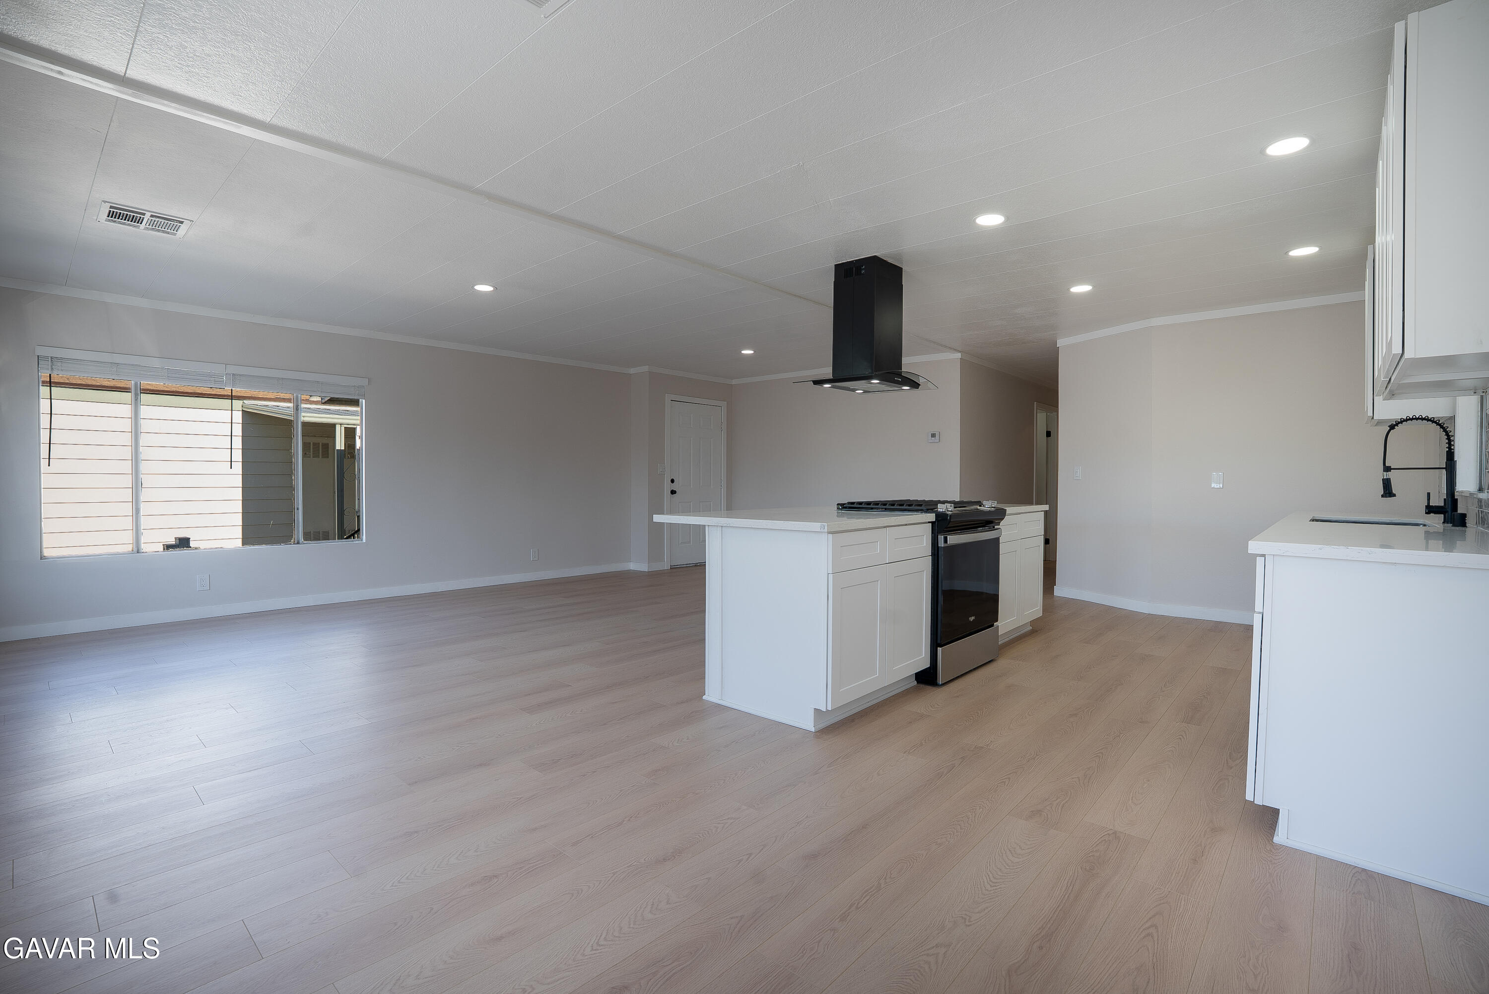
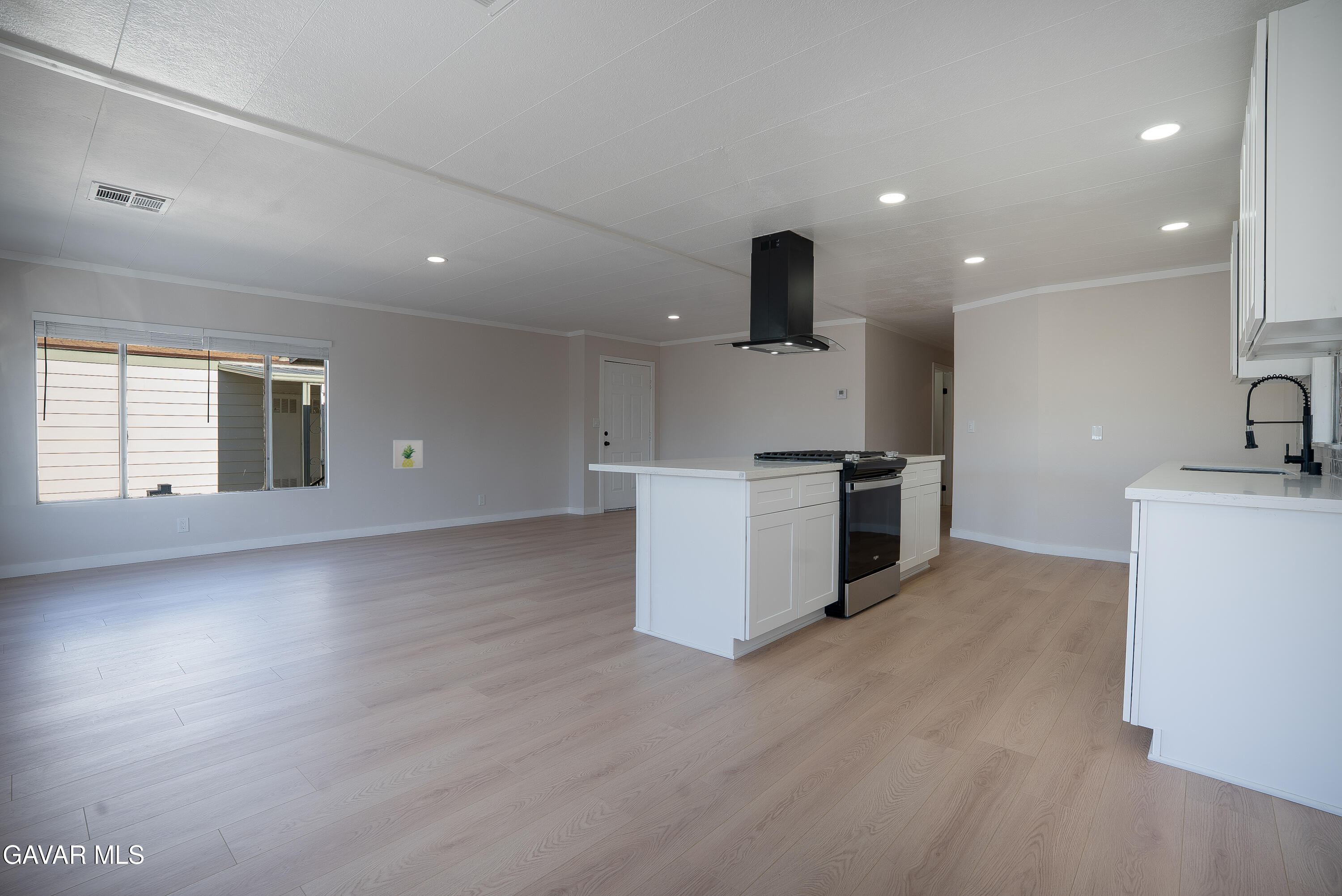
+ wall art (408, 454)
